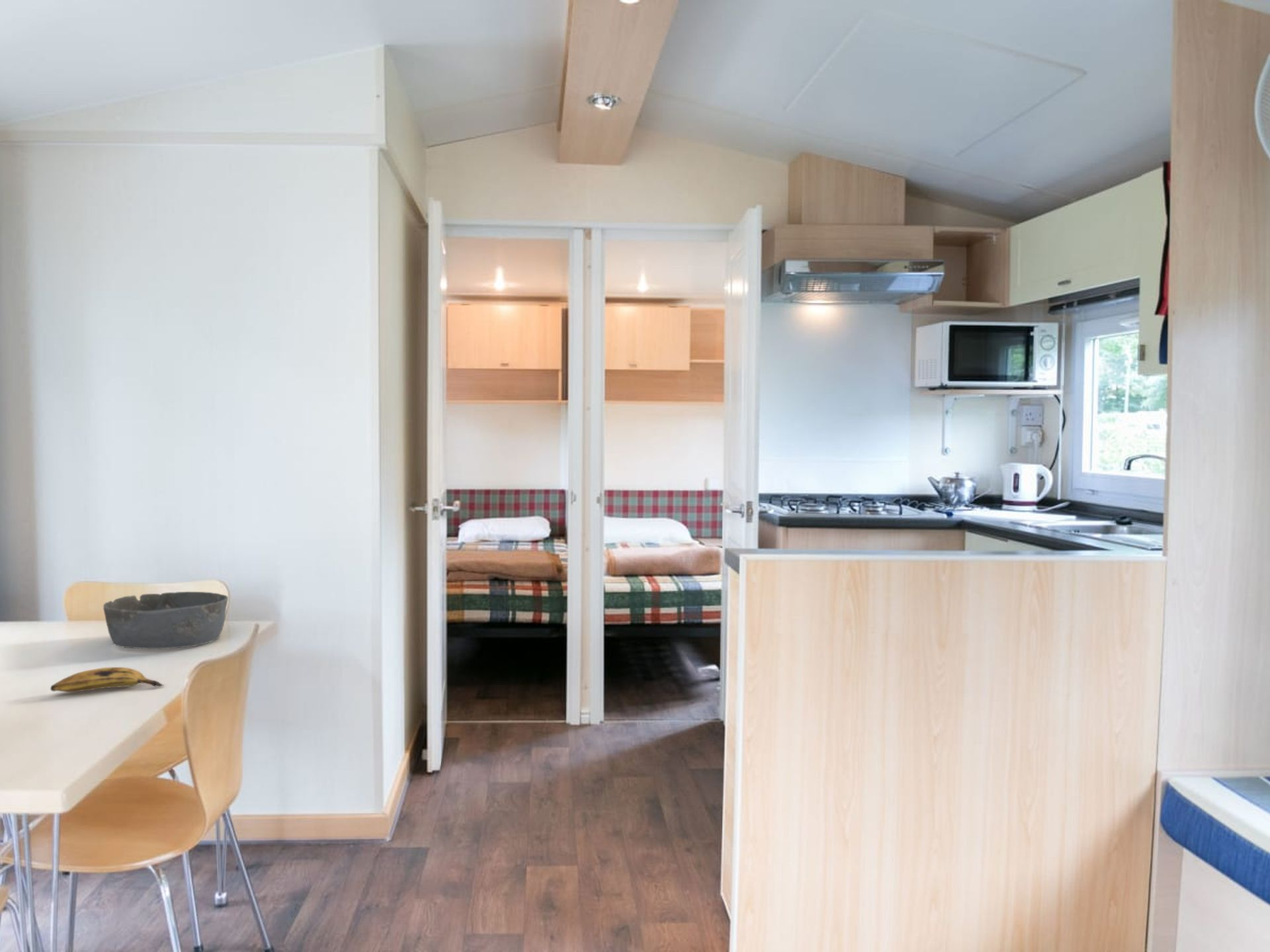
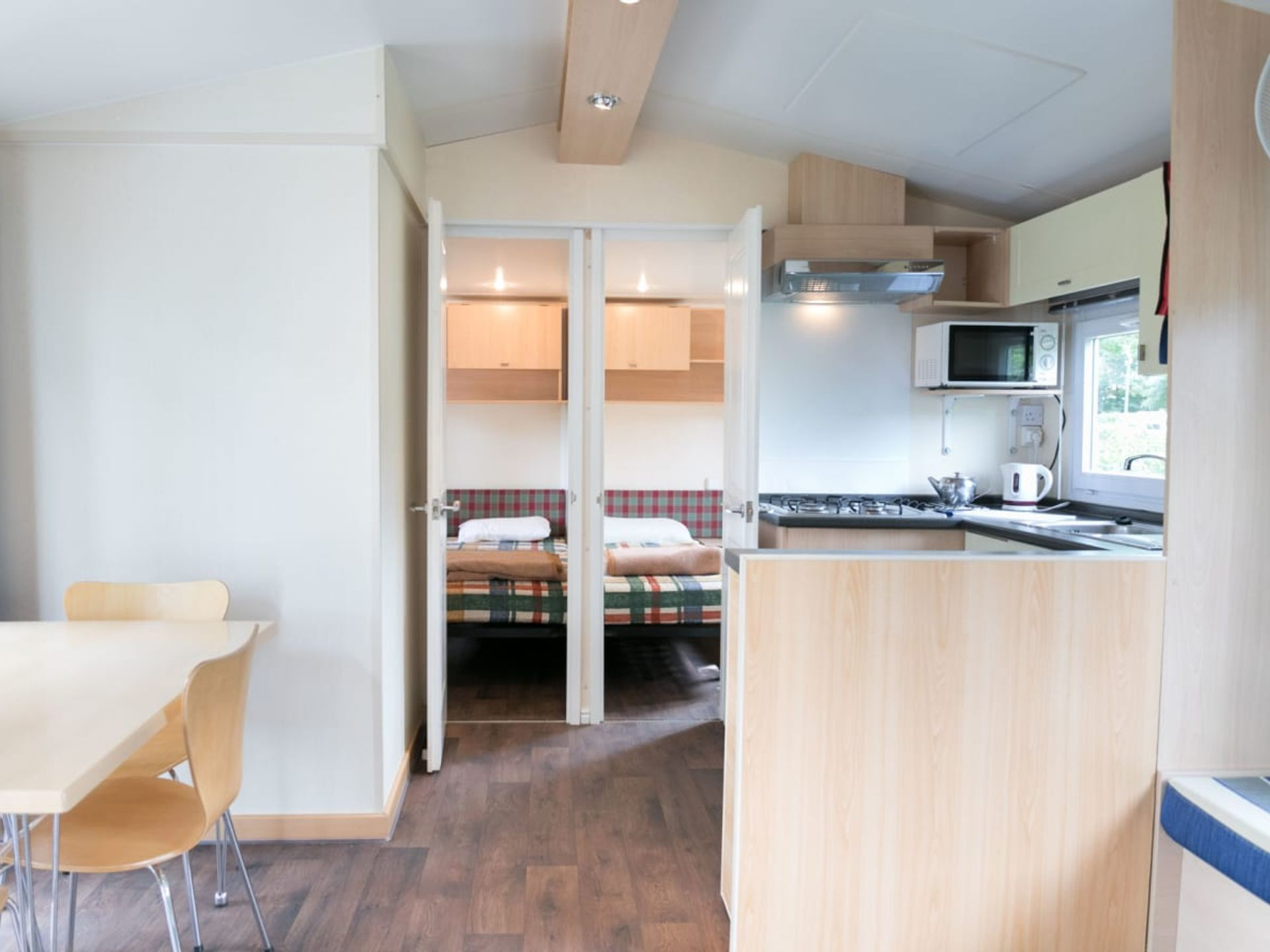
- bowl (168, 620)
- banana (109, 678)
